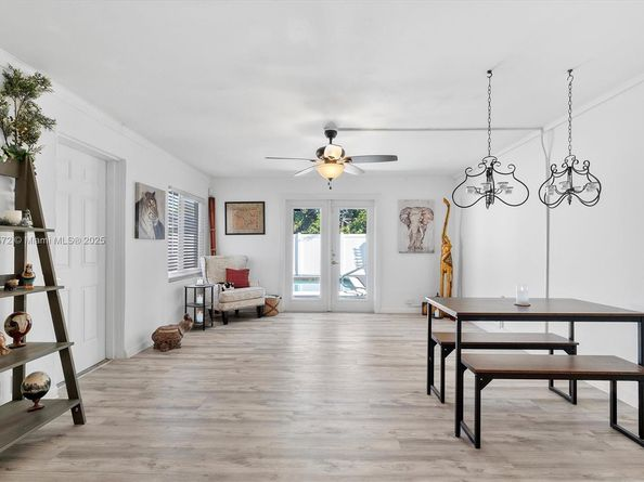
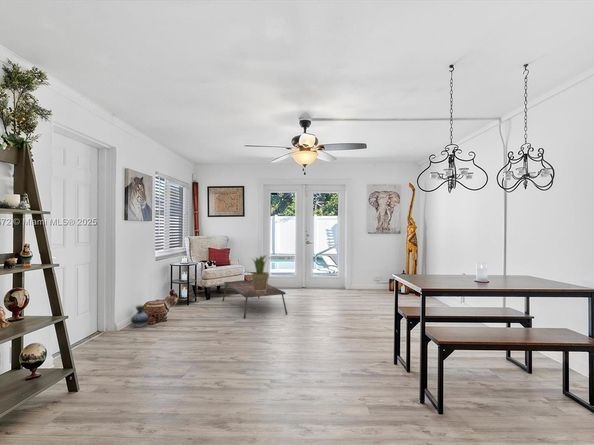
+ potted plant (260, 272)
+ ceramic jug (140, 315)
+ coffee table (252, 296)
